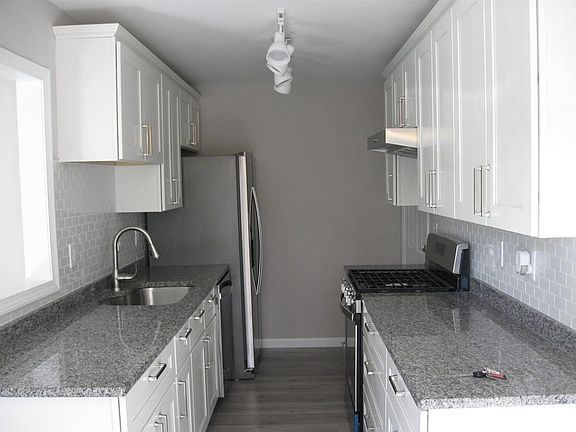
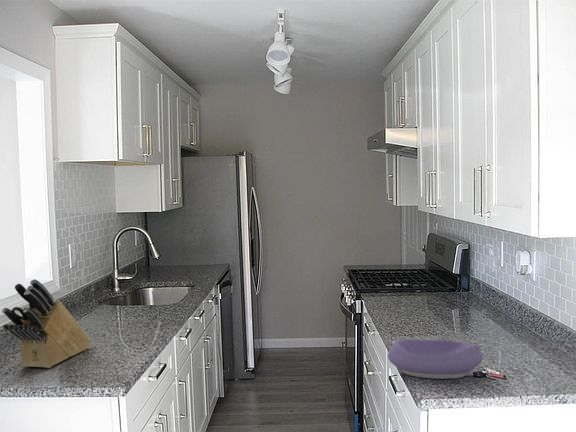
+ knife block (48, 317)
+ bowl (434, 358)
